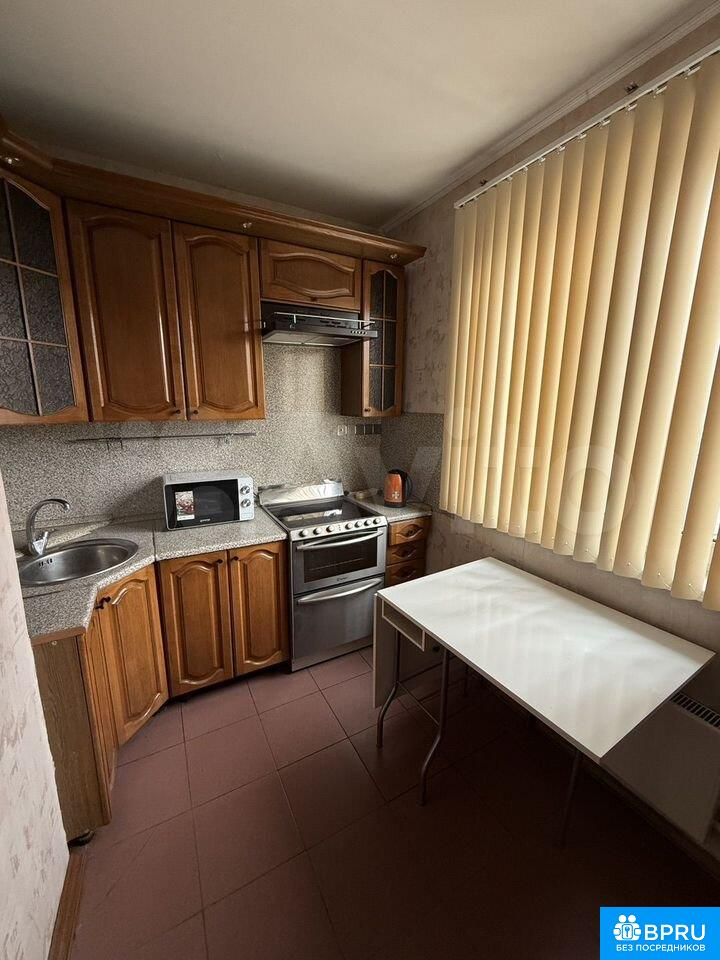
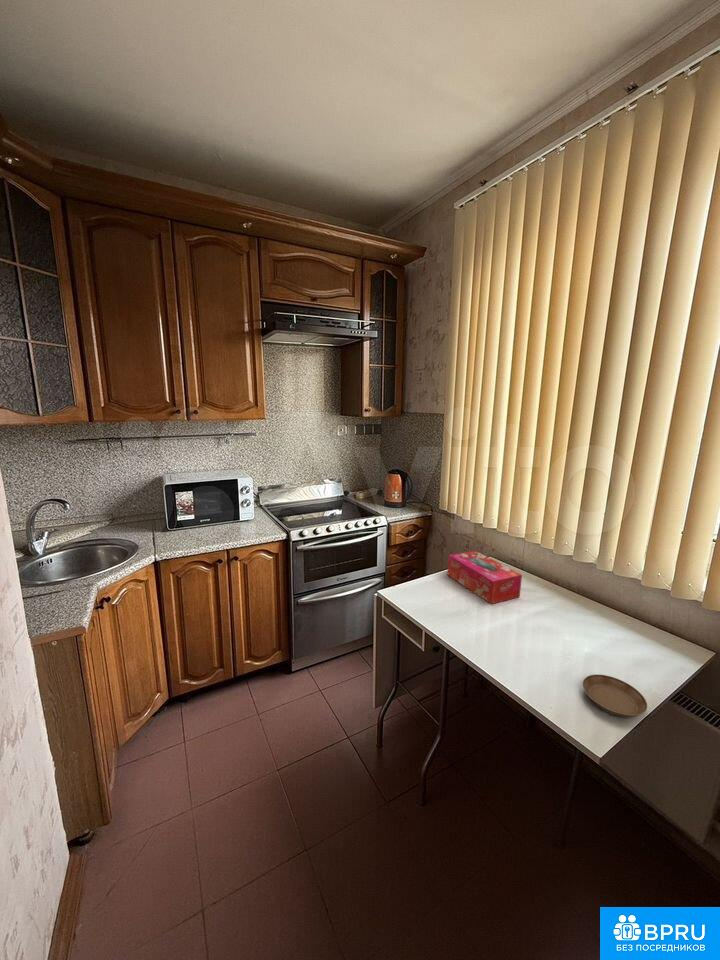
+ saucer (613, 697)
+ tissue box (482, 574)
